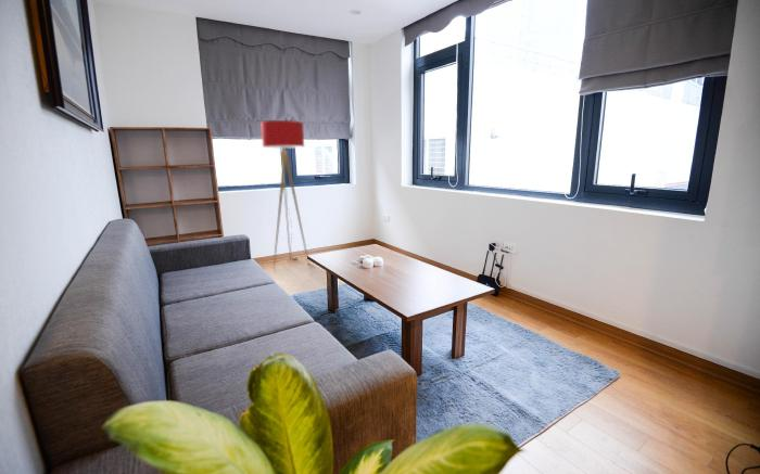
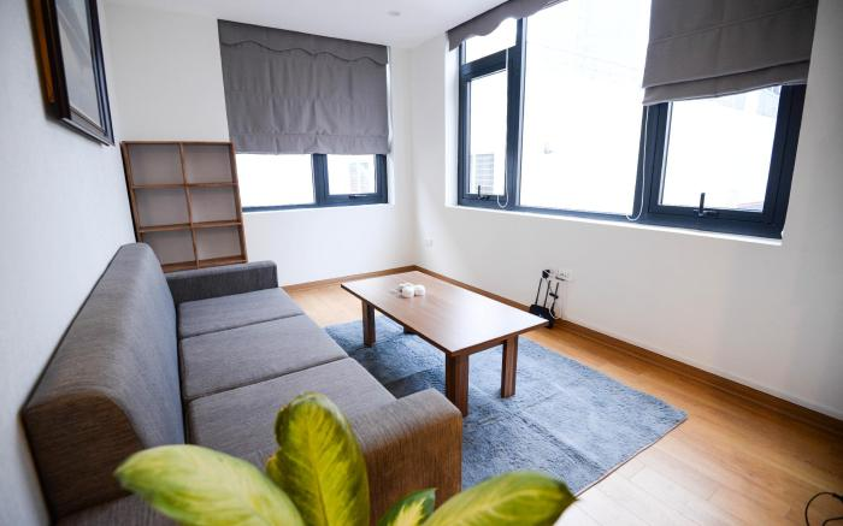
- floor lamp (284, 195)
